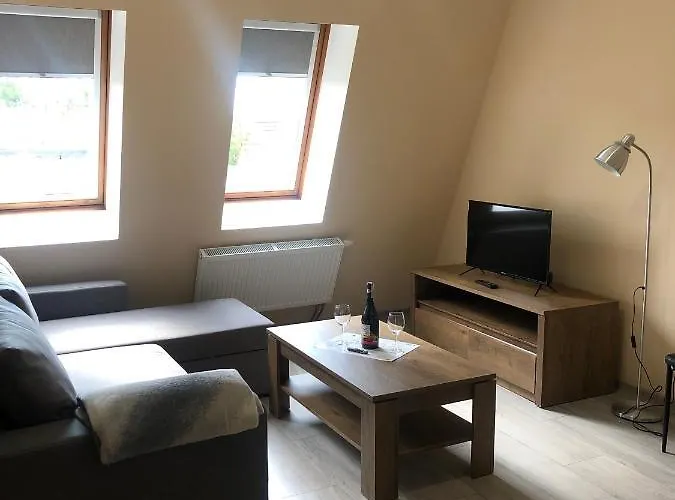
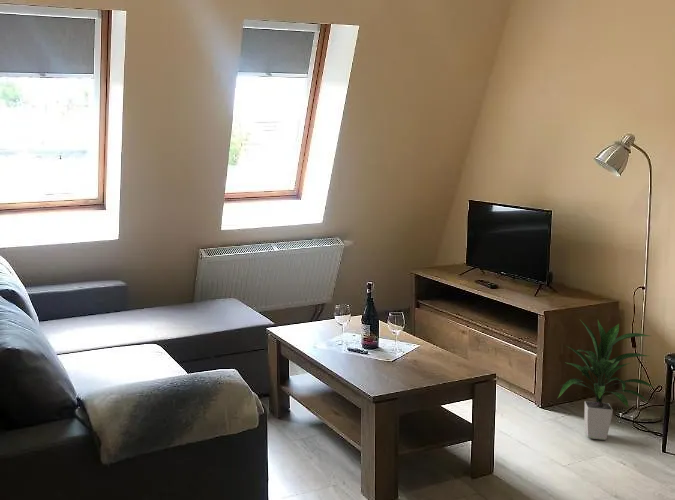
+ indoor plant (603, 376)
